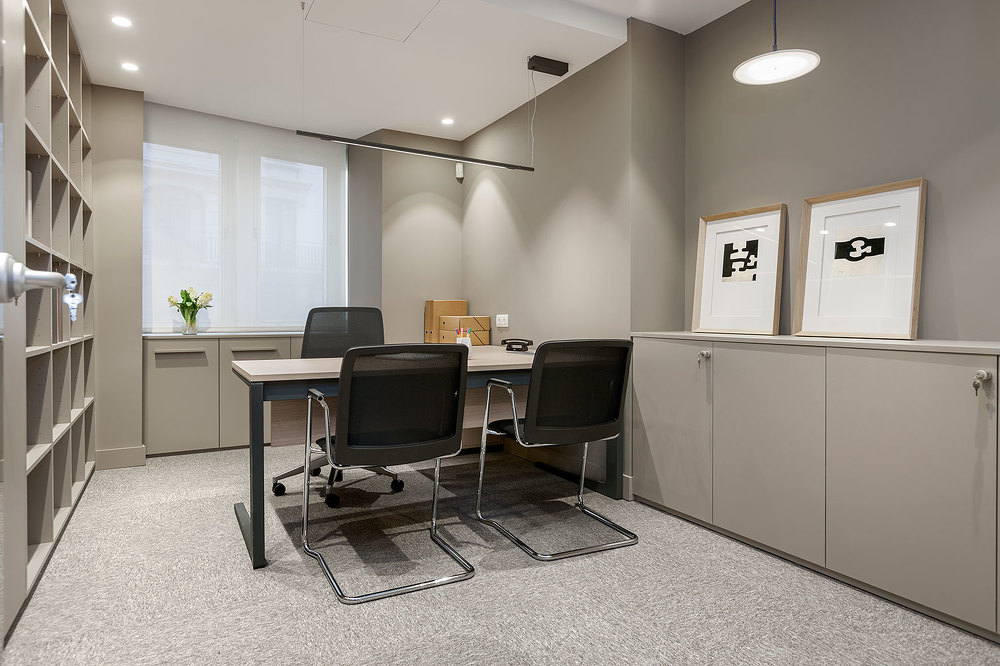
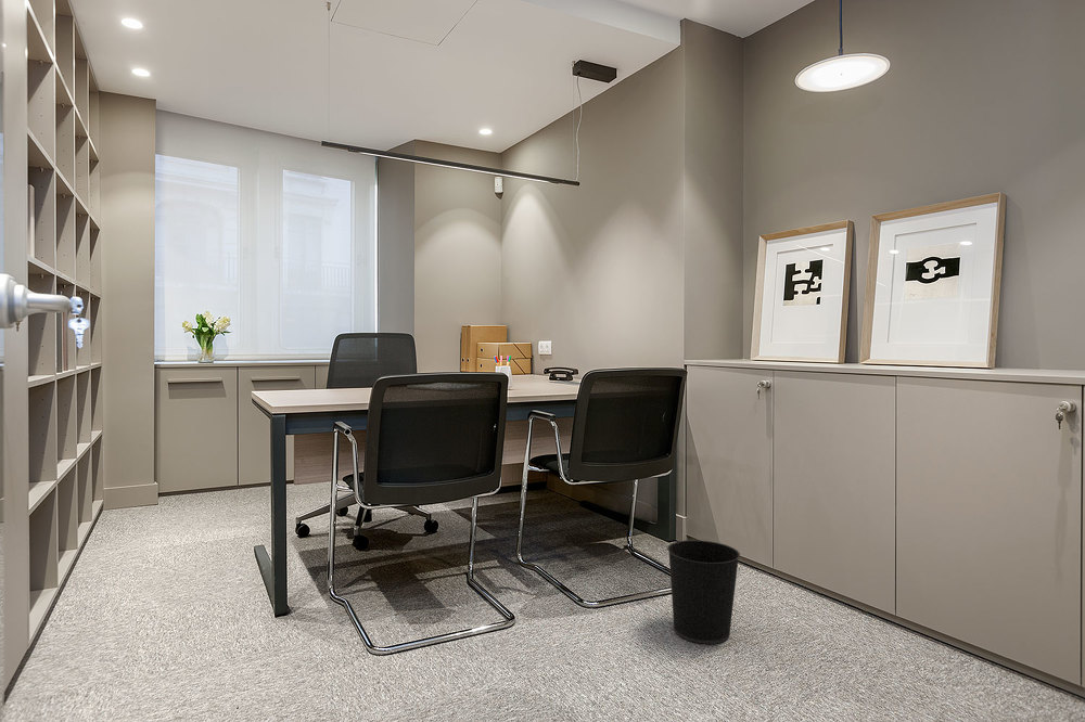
+ wastebasket (702, 591)
